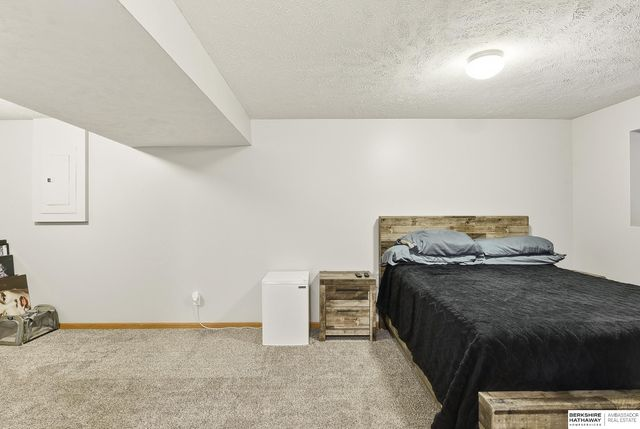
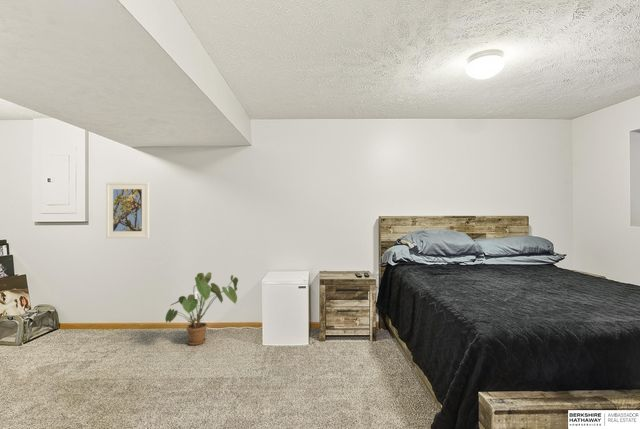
+ house plant (203, 305)
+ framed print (127, 210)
